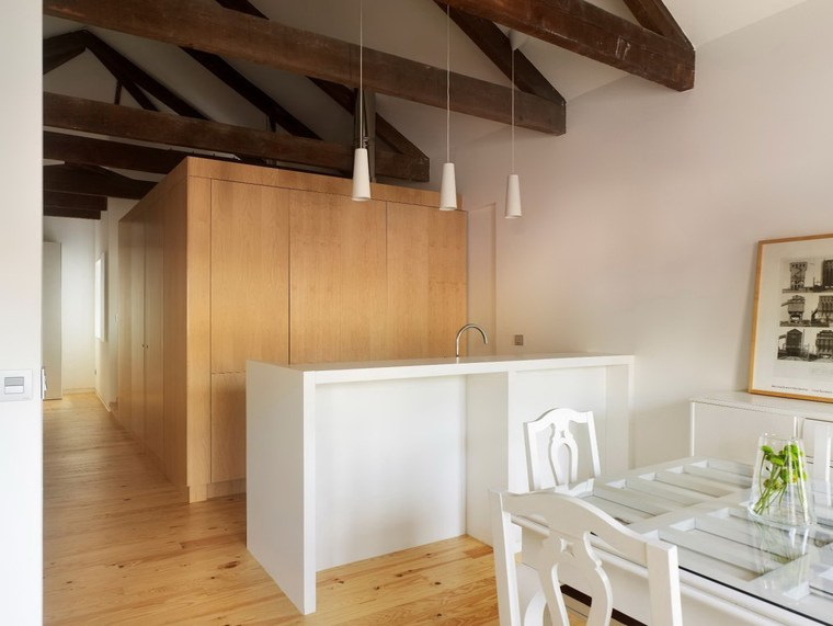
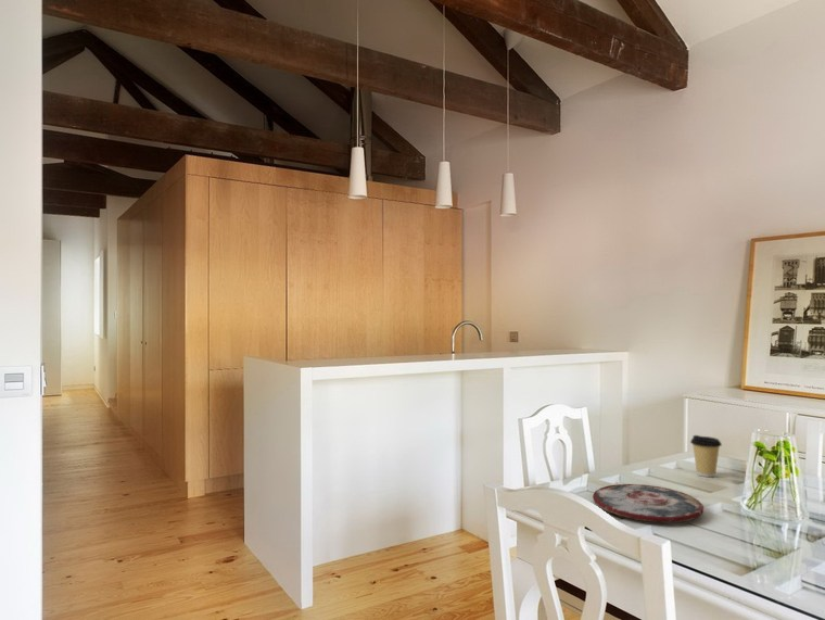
+ plate (646, 502)
+ coffee cup (706, 455)
